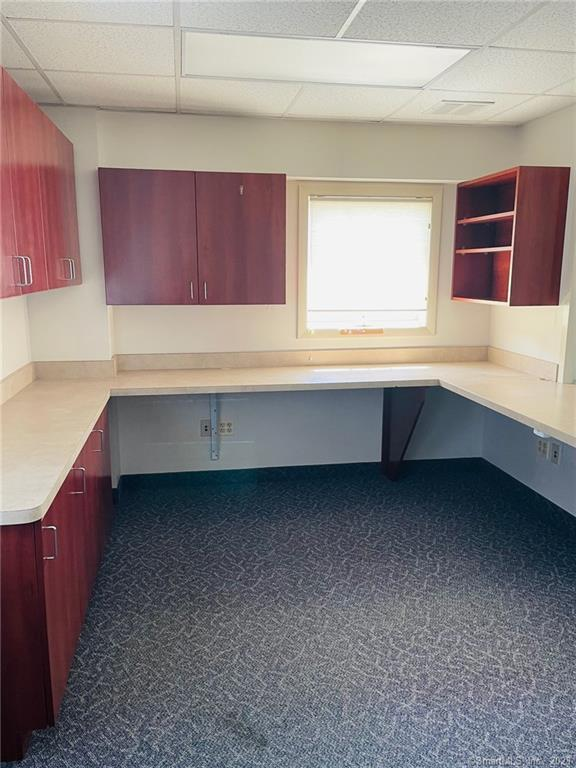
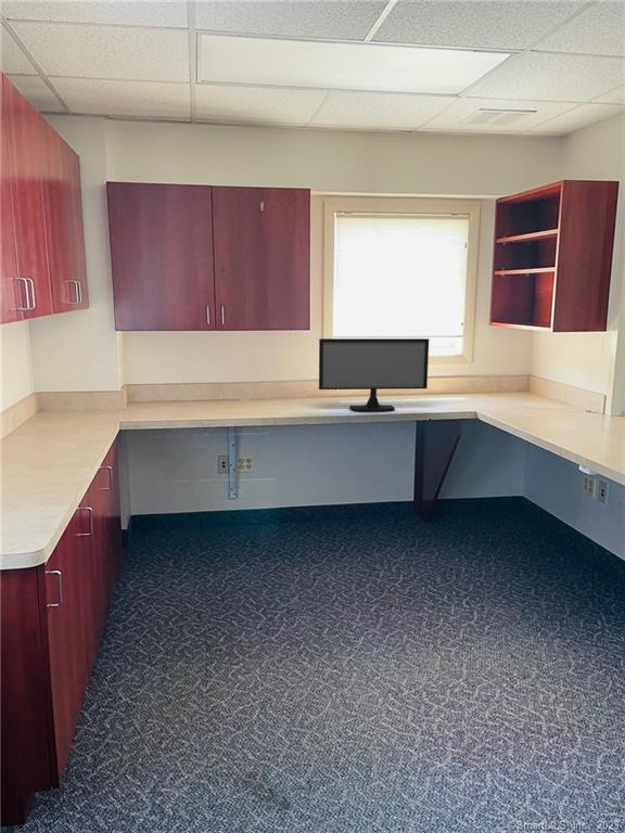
+ computer monitor (373, 374)
